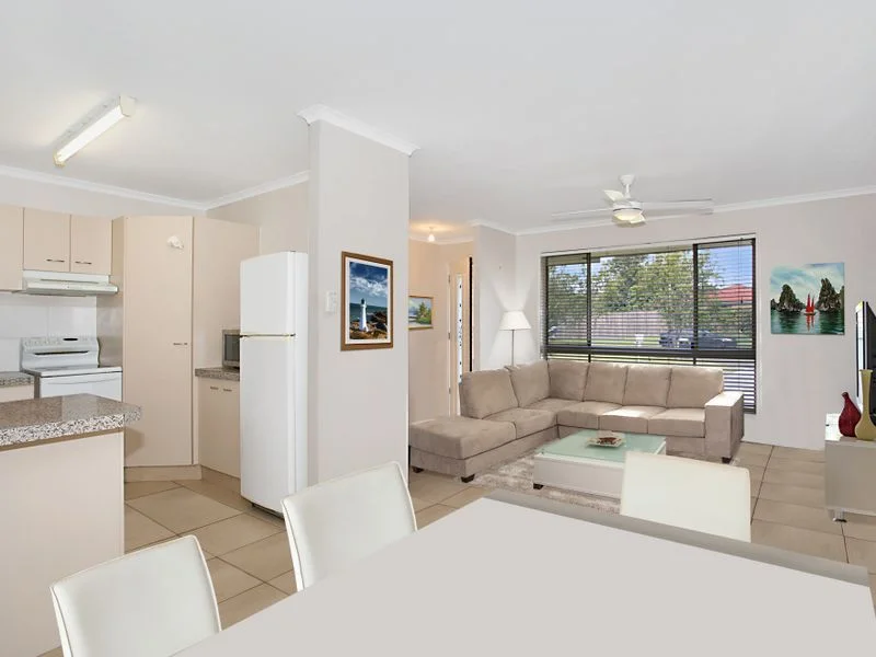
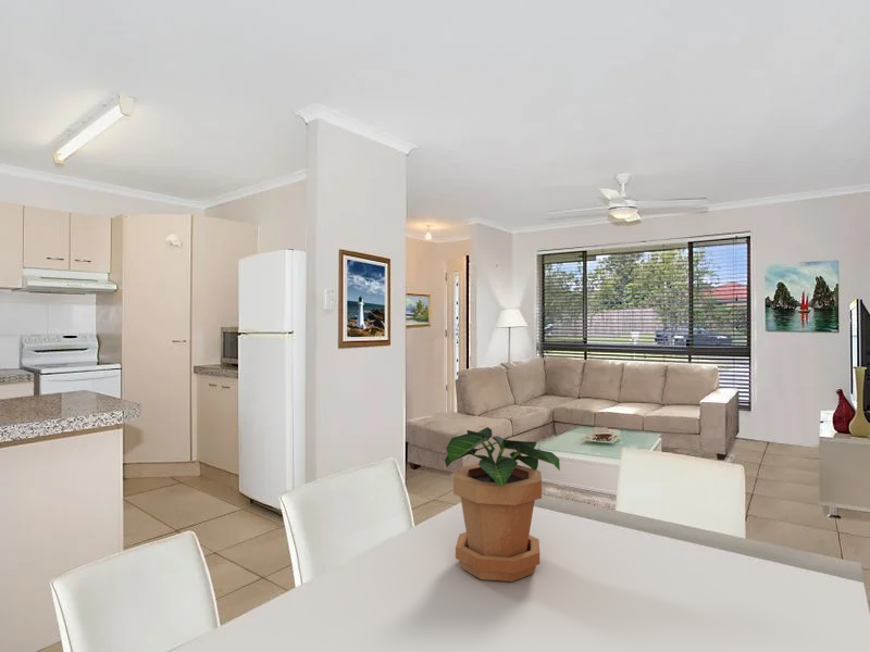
+ potted plant (509, 496)
